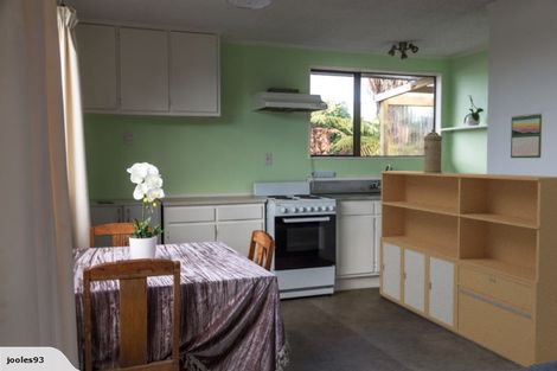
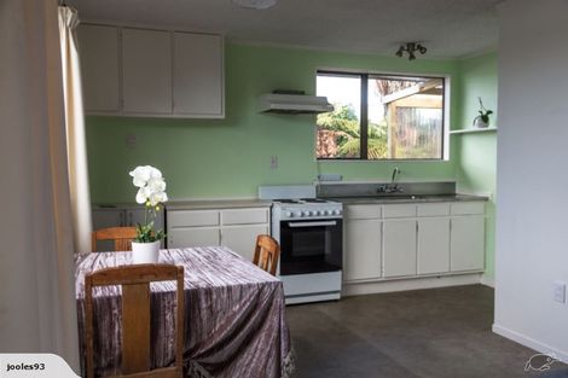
- water filter (431, 151)
- calendar (525, 135)
- storage cabinet (455, 249)
